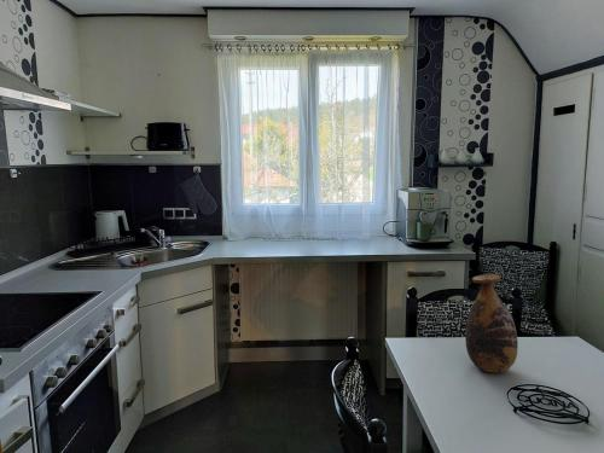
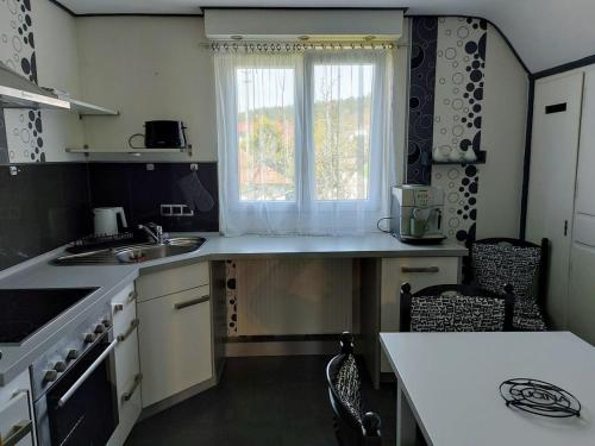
- vase (492, 323)
